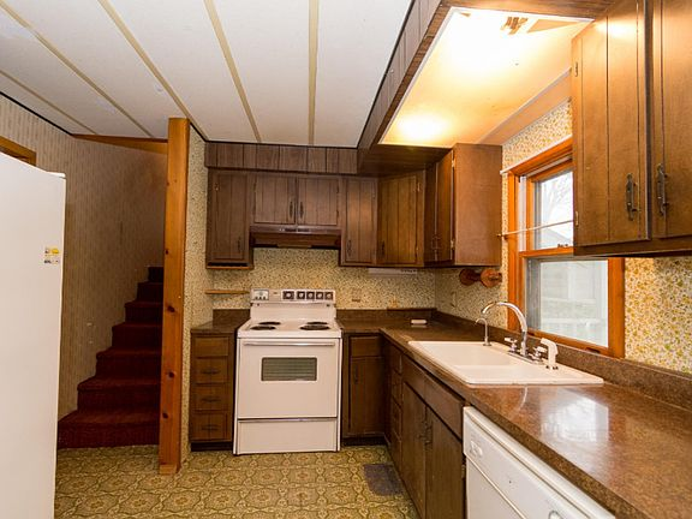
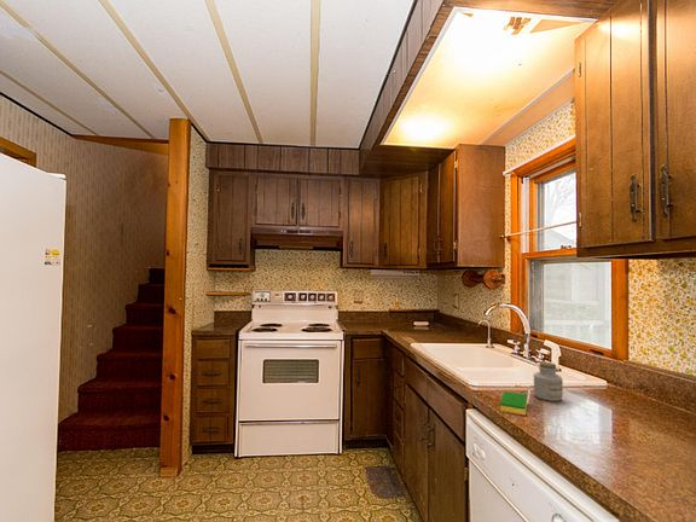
+ dish sponge (514, 402)
+ jar (547, 379)
